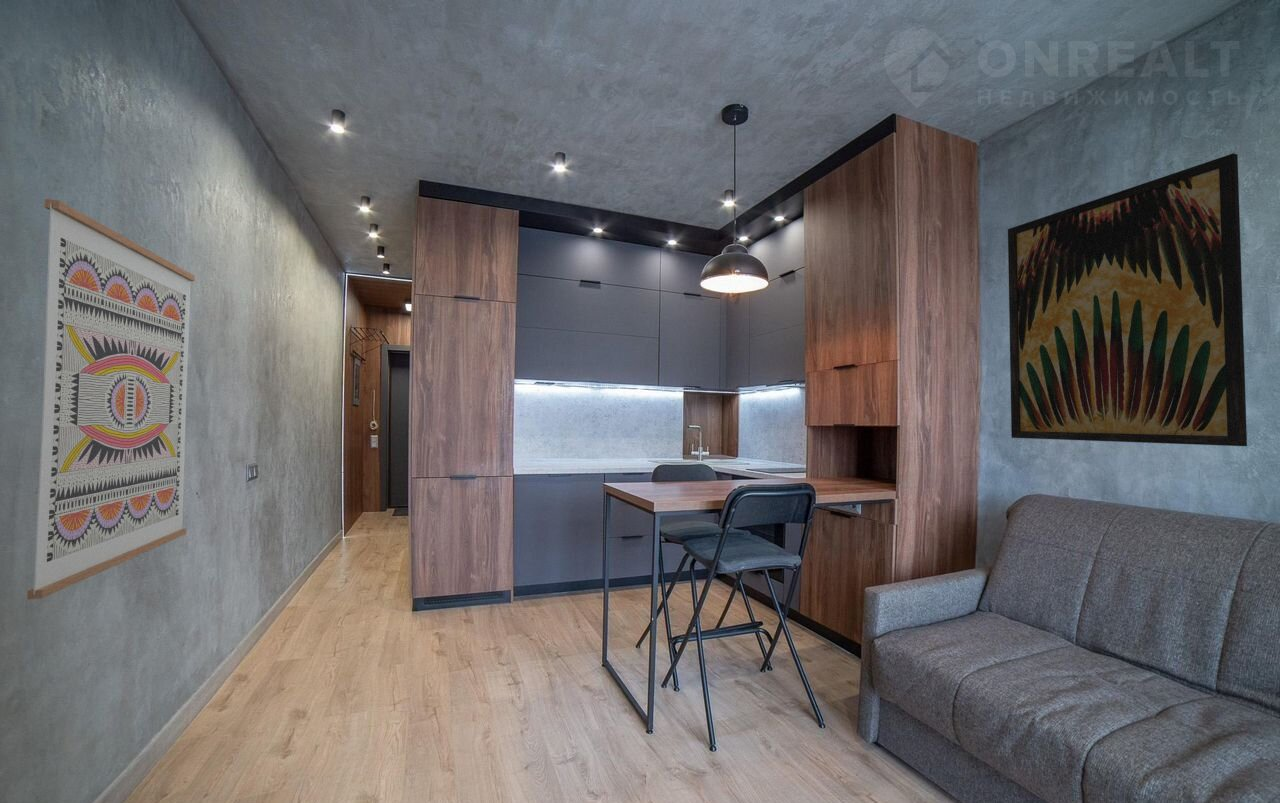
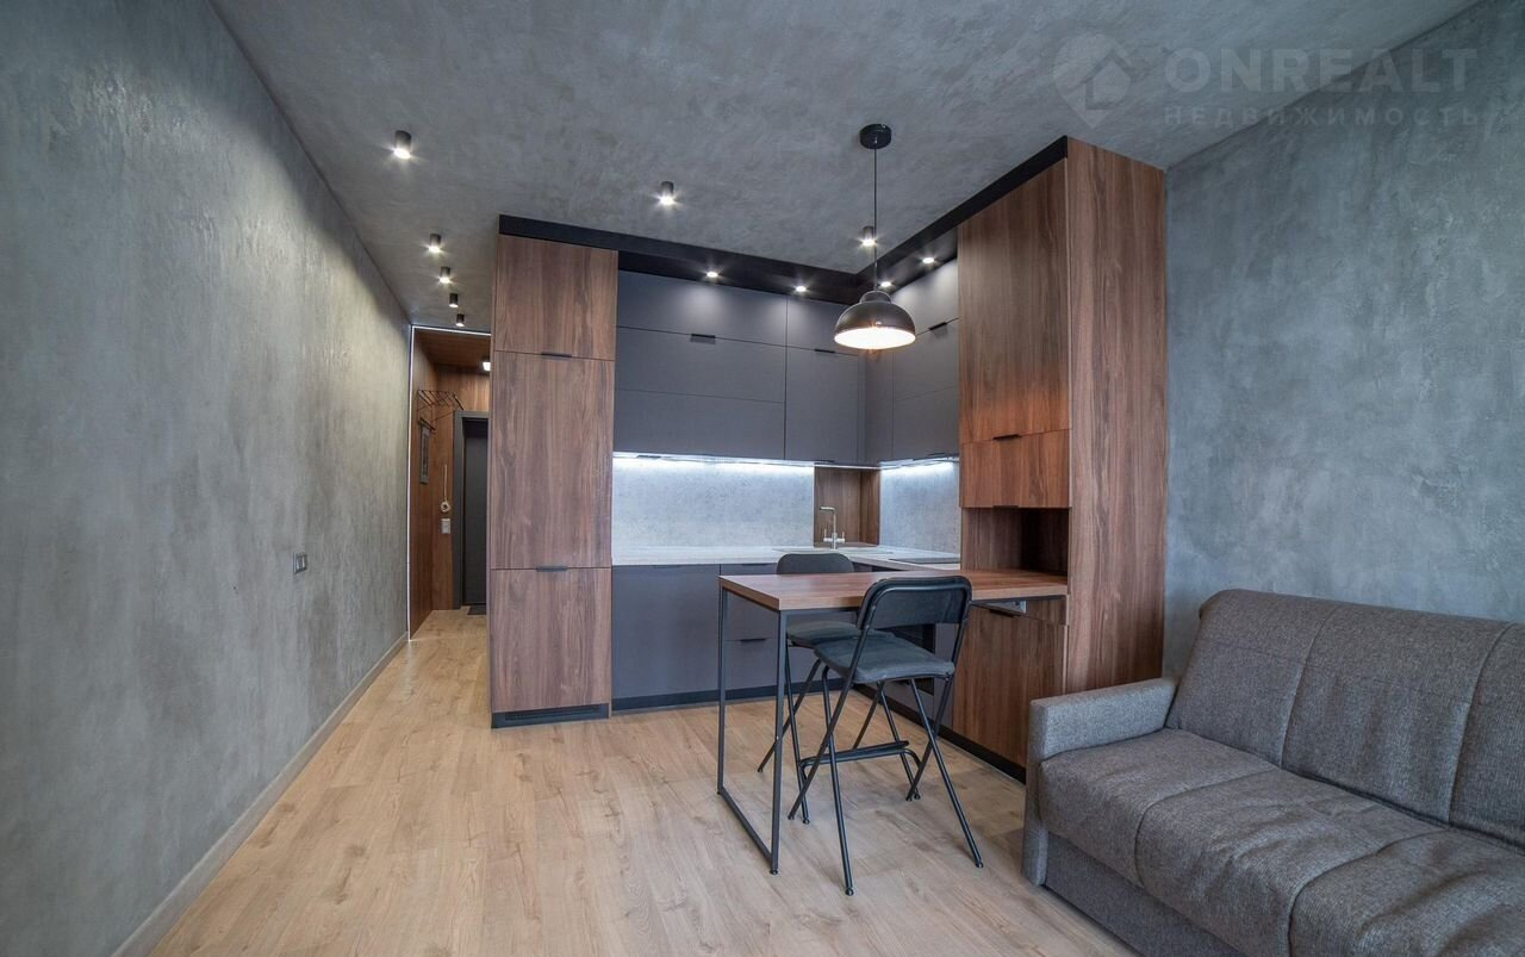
- wall art (129, 401)
- wall art (1106, 318)
